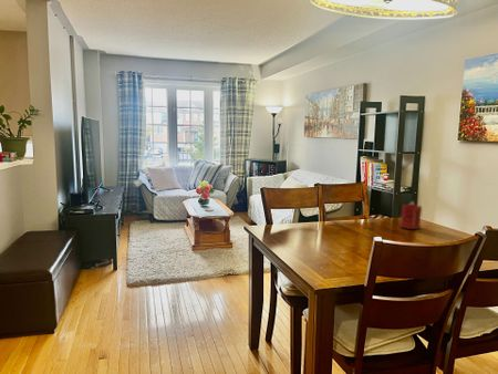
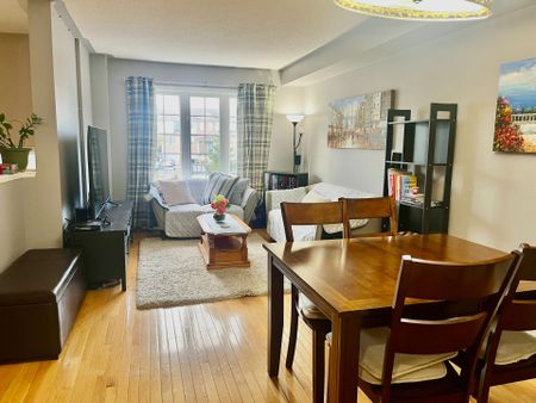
- candle (411, 214)
